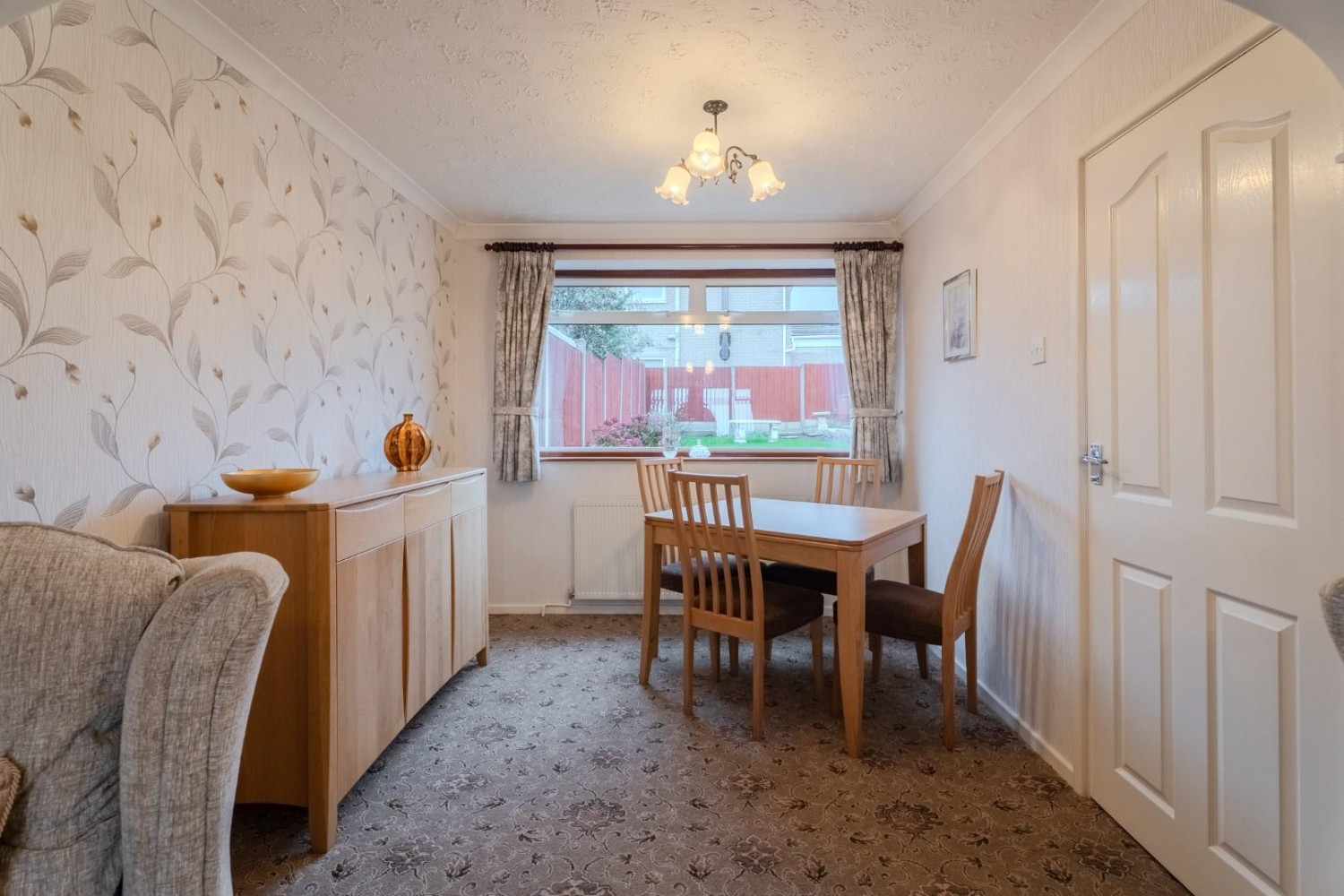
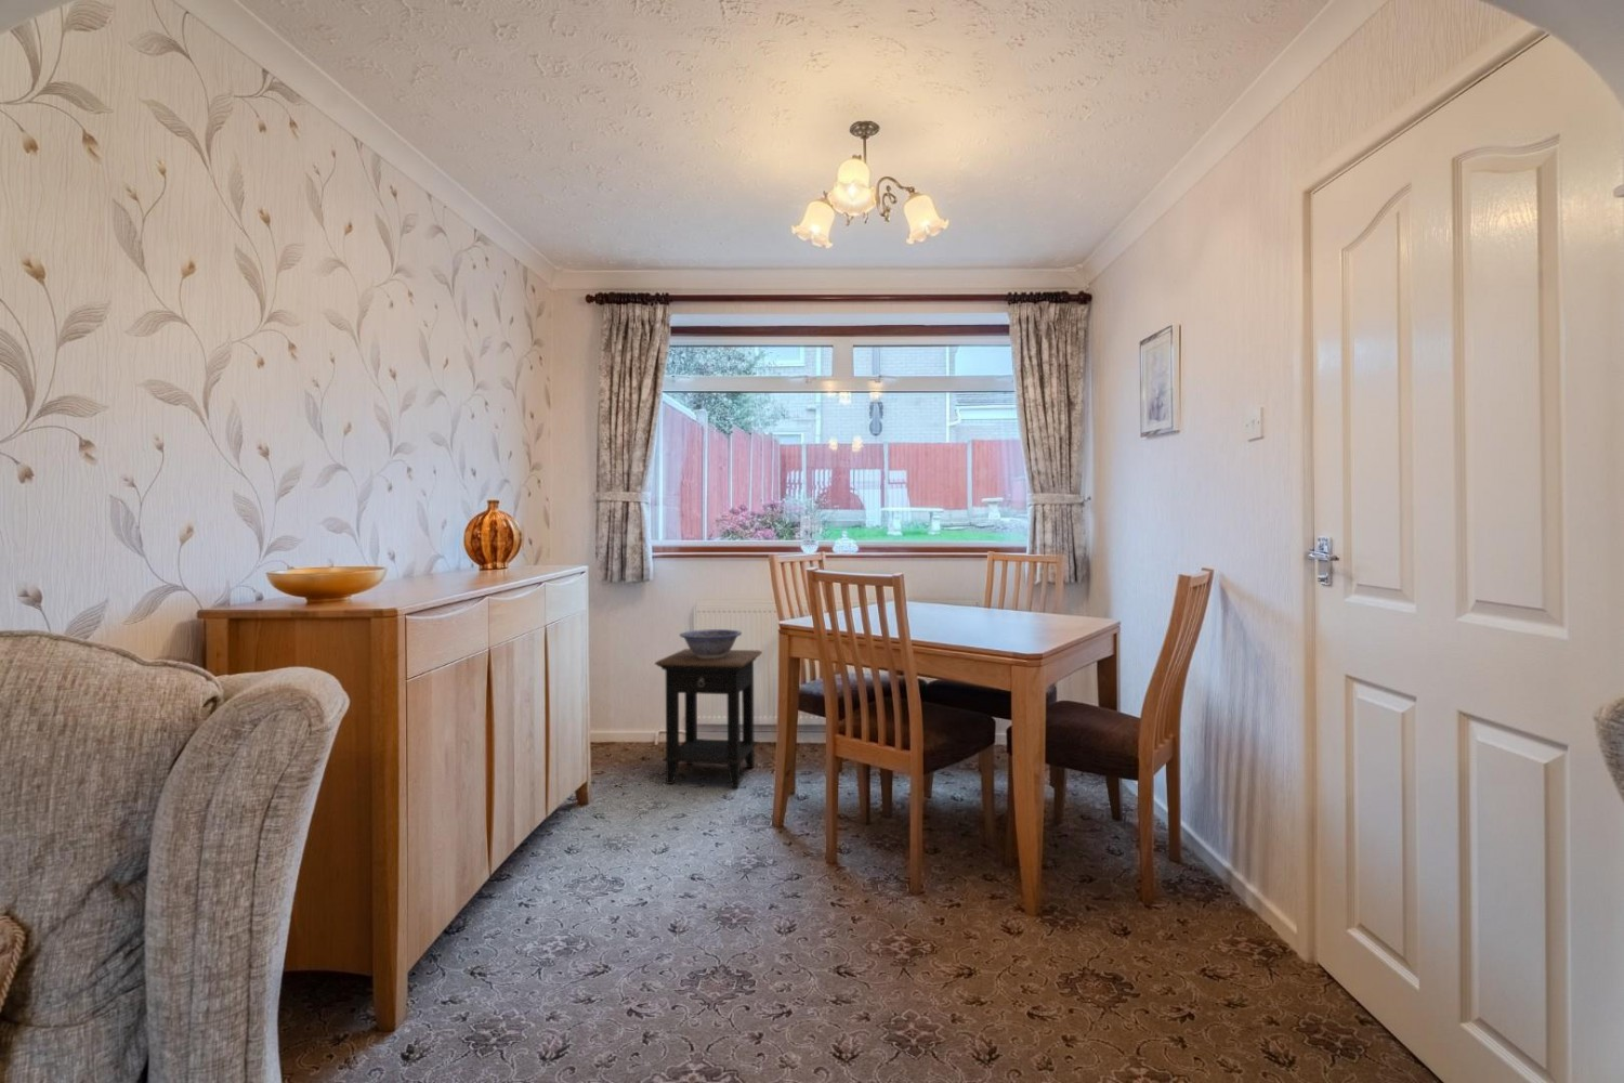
+ side table (696, 714)
+ decorative bowl (710, 644)
